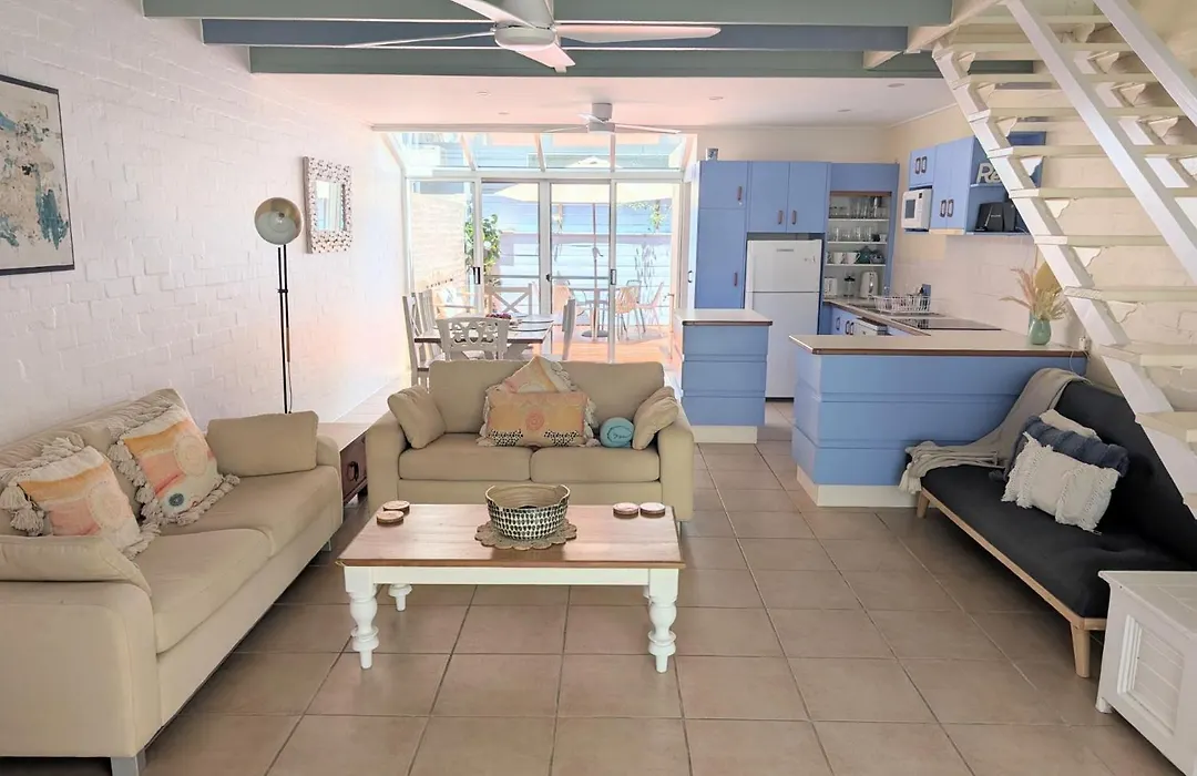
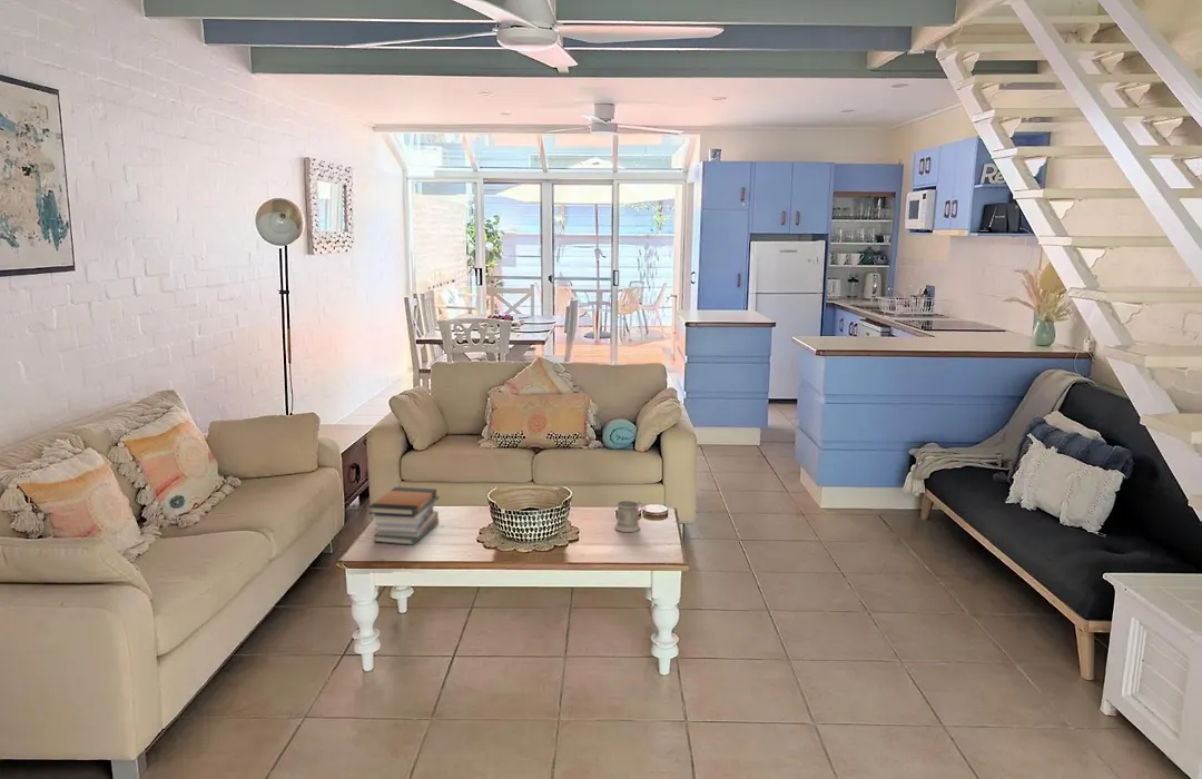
+ mug (631, 514)
+ book stack (405, 515)
